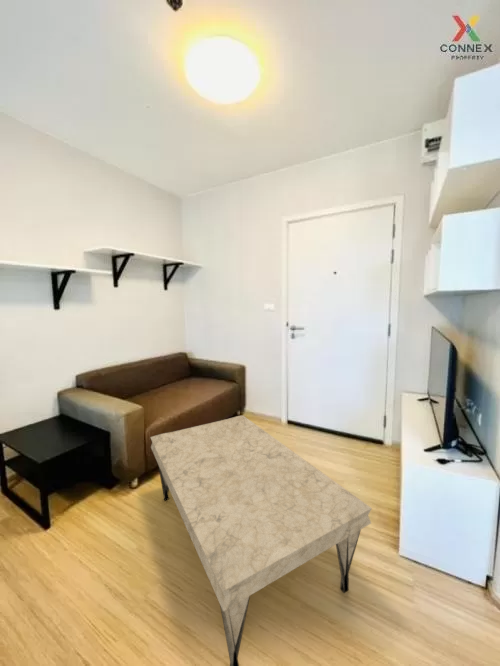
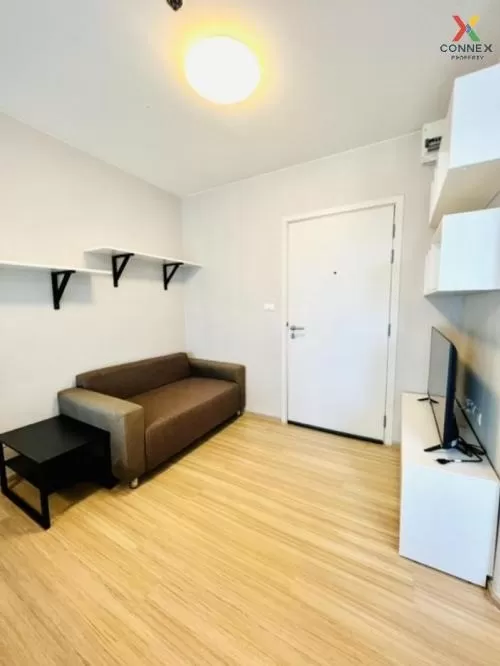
- coffee table (237, 498)
